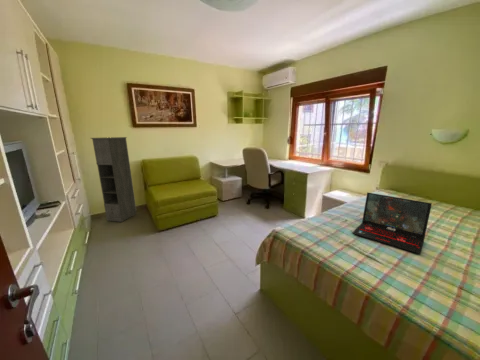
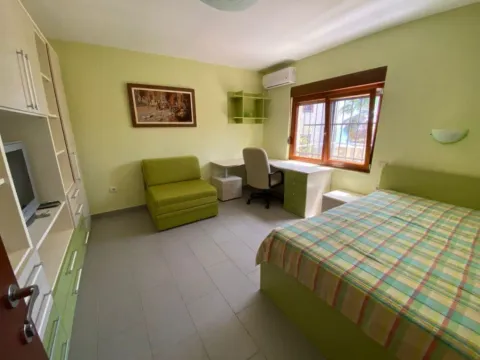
- laptop (390, 219)
- storage cabinet (116, 179)
